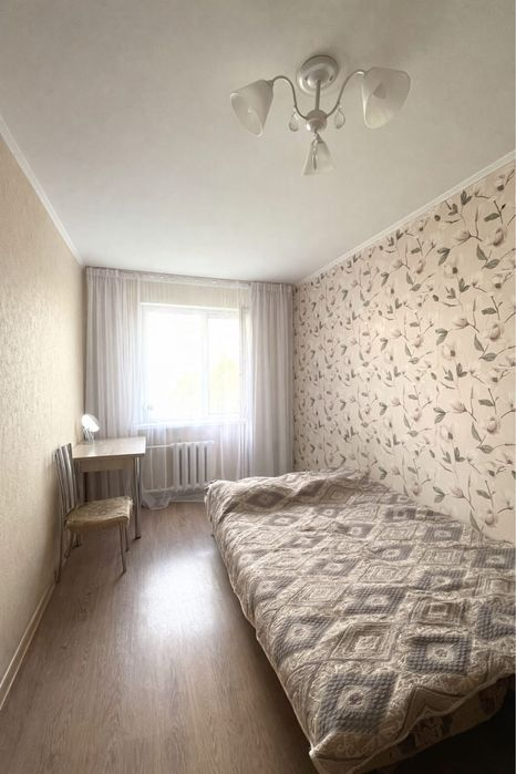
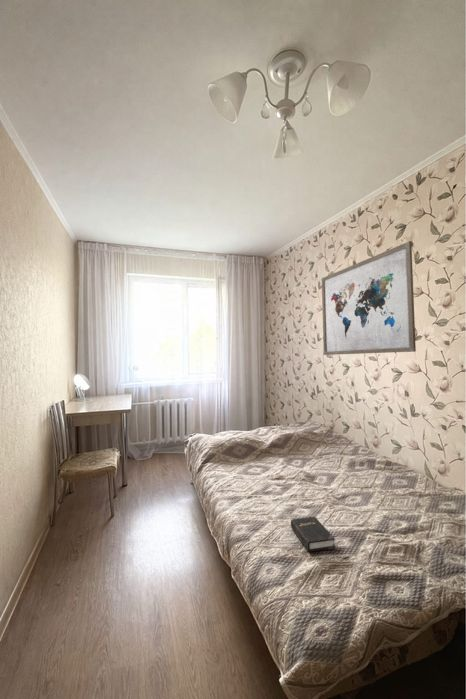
+ hardback book (311, 533)
+ wall art (359, 308)
